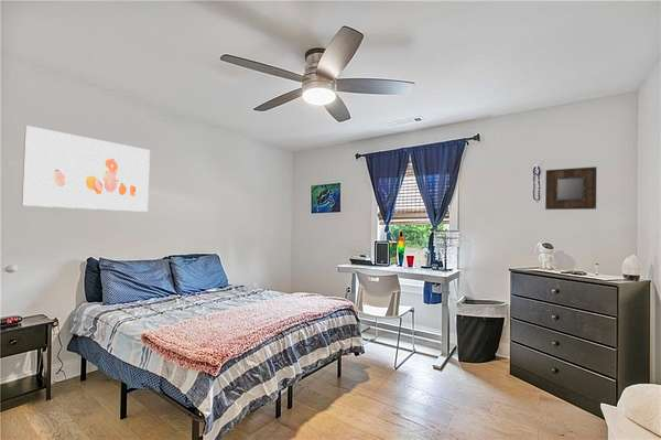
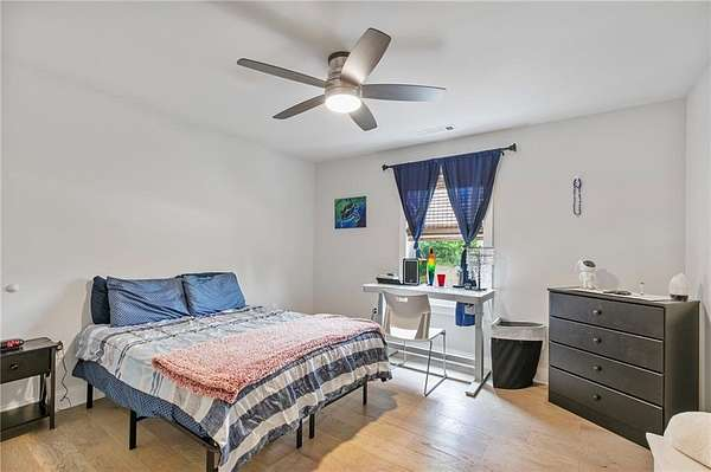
- wall art (94, 173)
- home mirror (570, 189)
